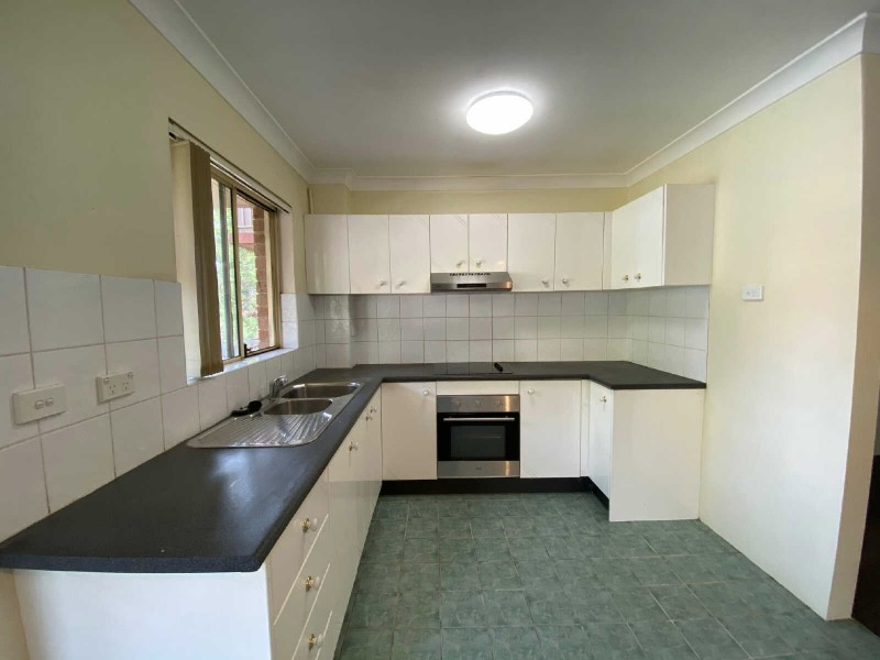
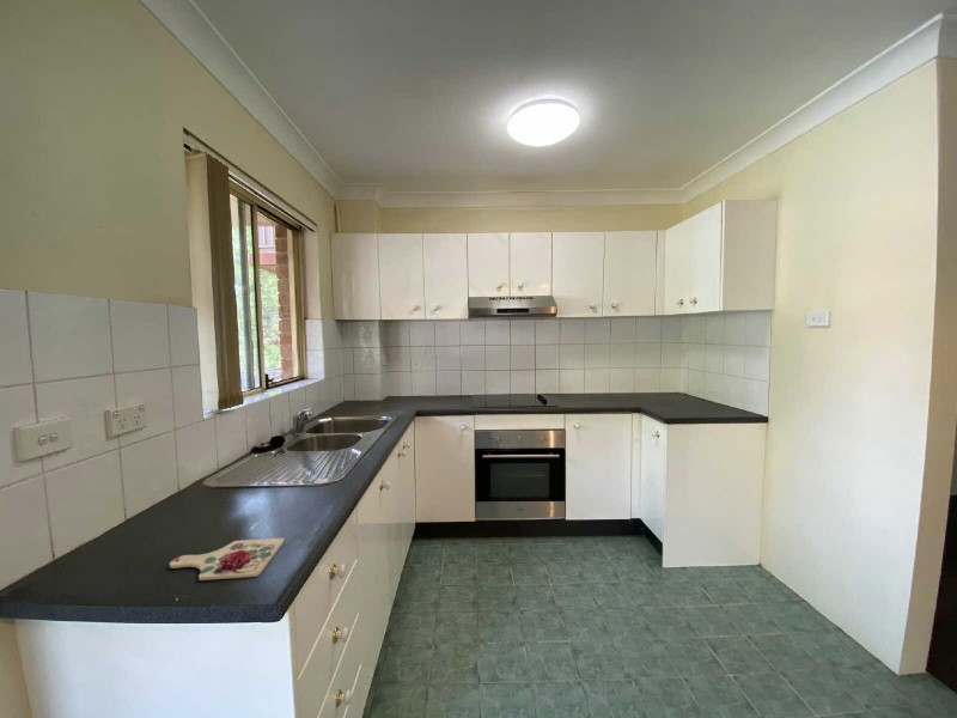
+ cutting board (223, 554)
